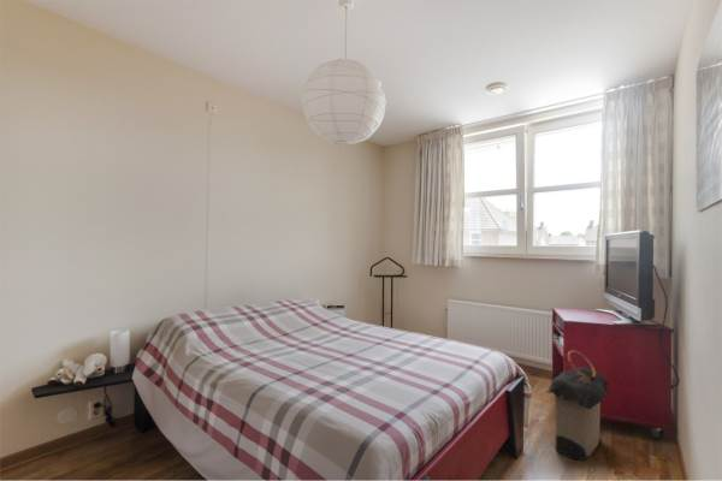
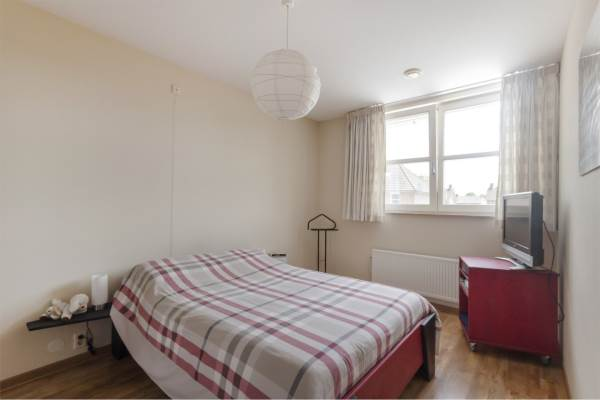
- laundry hamper (579, 400)
